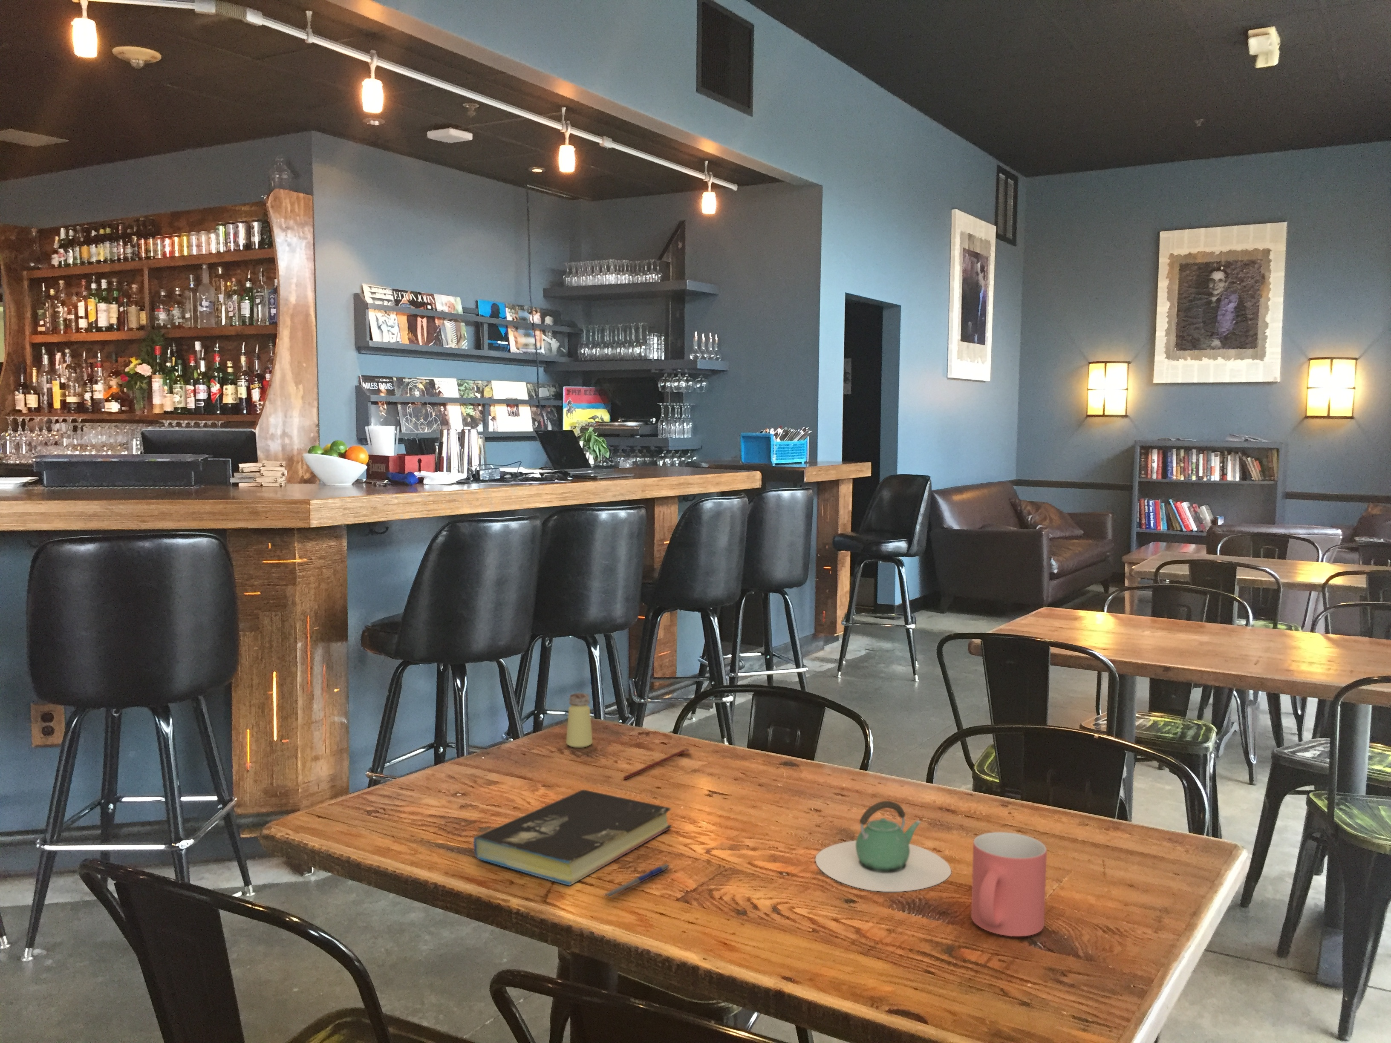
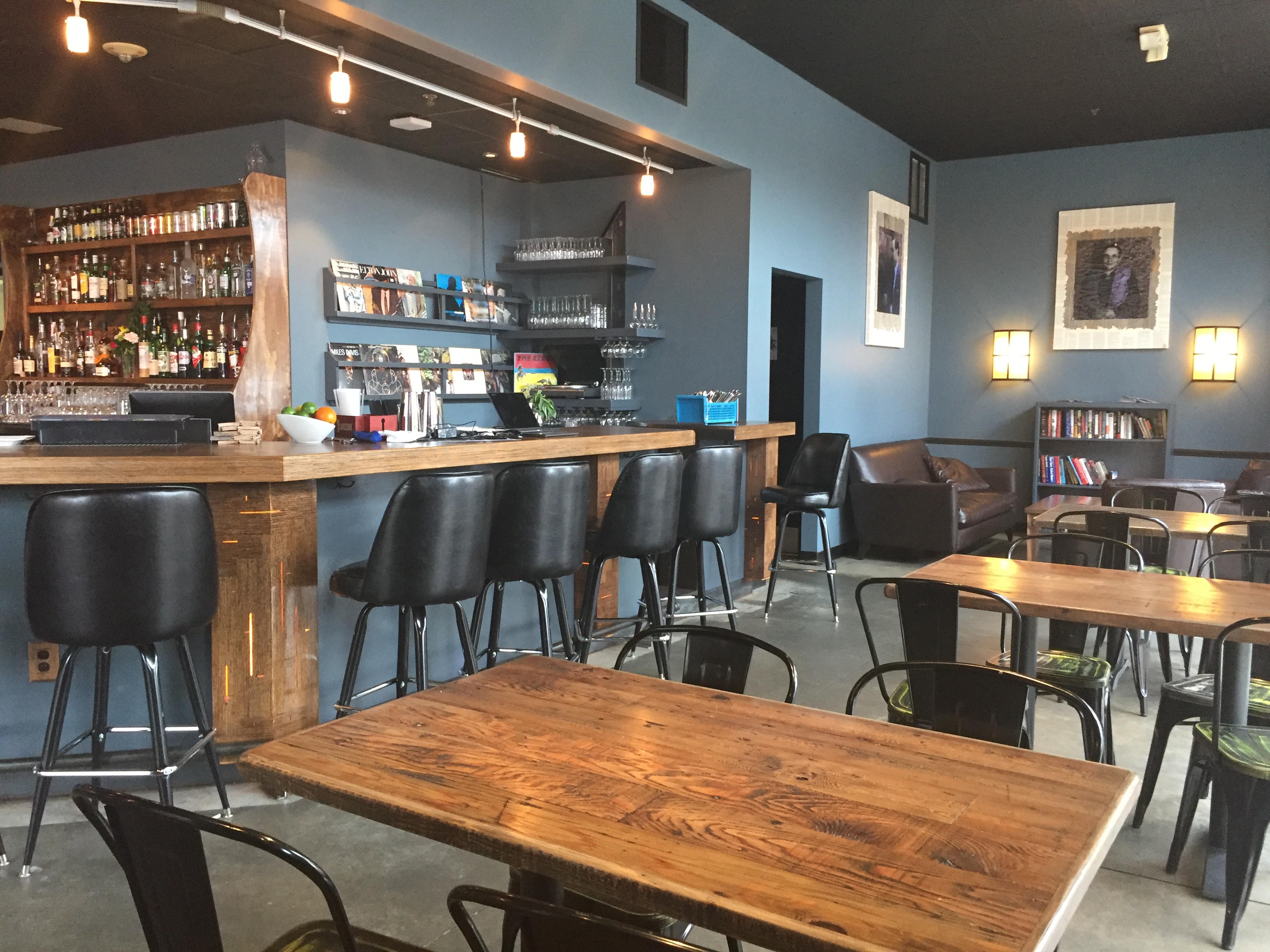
- book (576, 832)
- teapot (883, 833)
- pen (636, 880)
- mug (1003, 889)
- saltshaker (579, 719)
- candle (657, 761)
